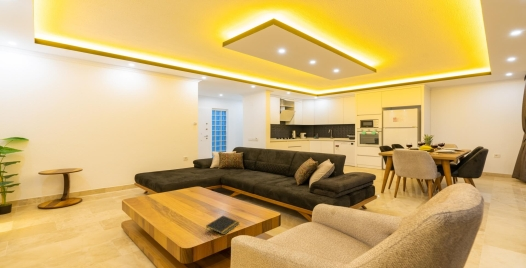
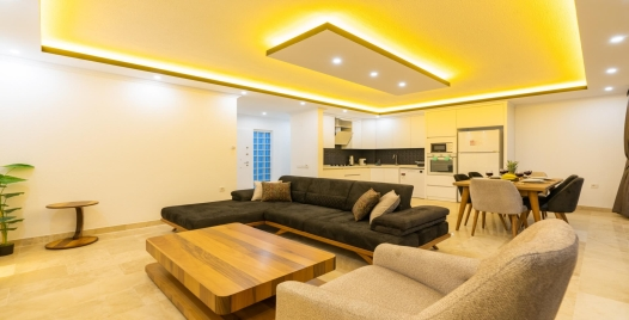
- notepad (223, 224)
